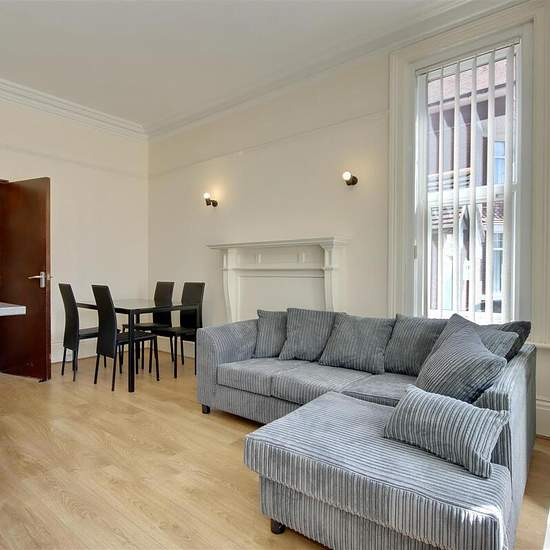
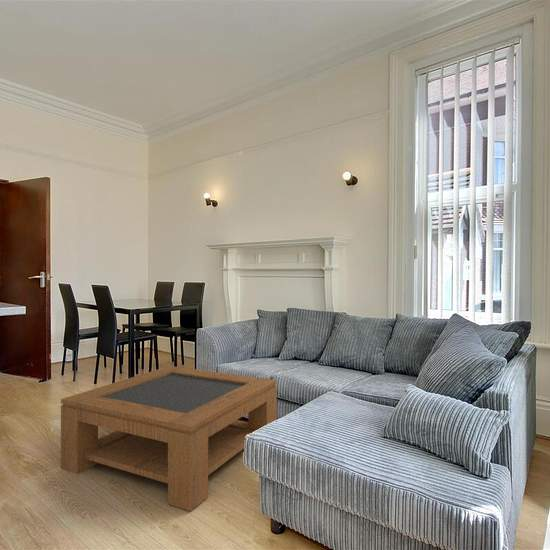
+ coffee table (177, 421)
